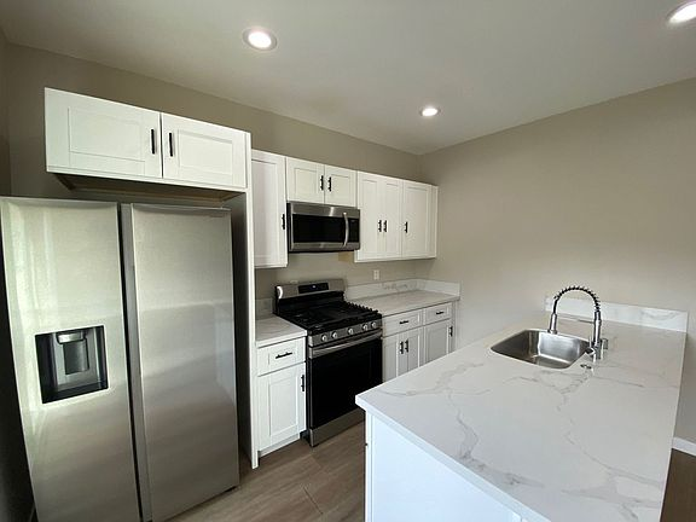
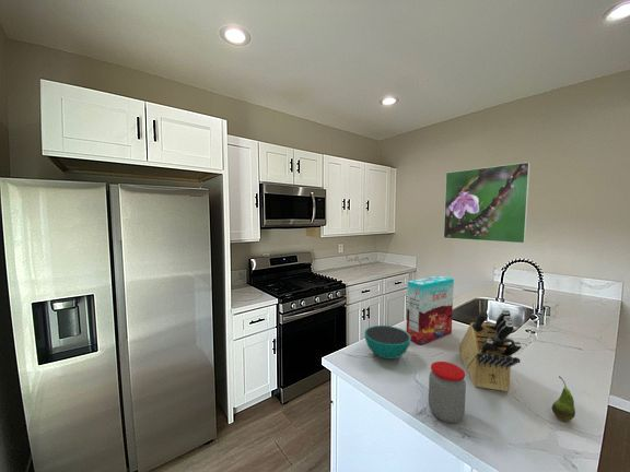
+ cereal box (430, 307)
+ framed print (481, 204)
+ fruit (563, 400)
+ knife block (486, 339)
+ bowl (386, 345)
+ jar (446, 391)
